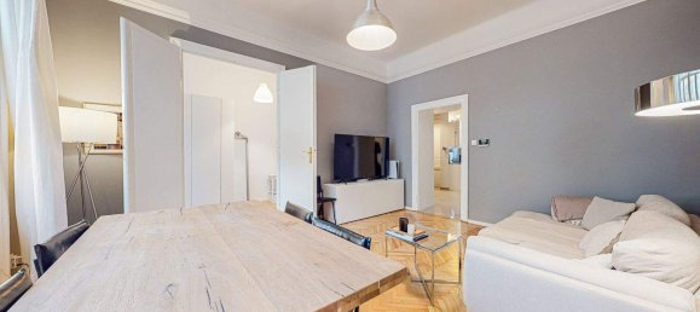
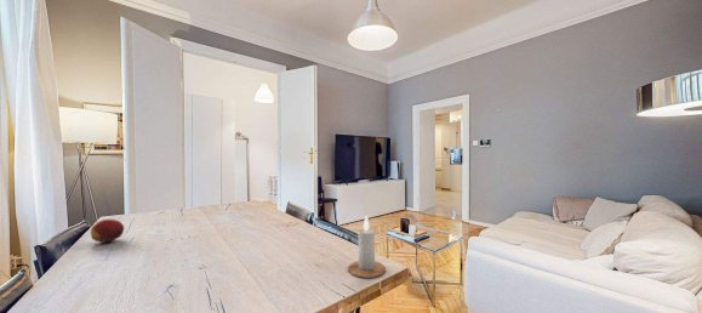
+ fruit (107, 229)
+ candle (366, 241)
